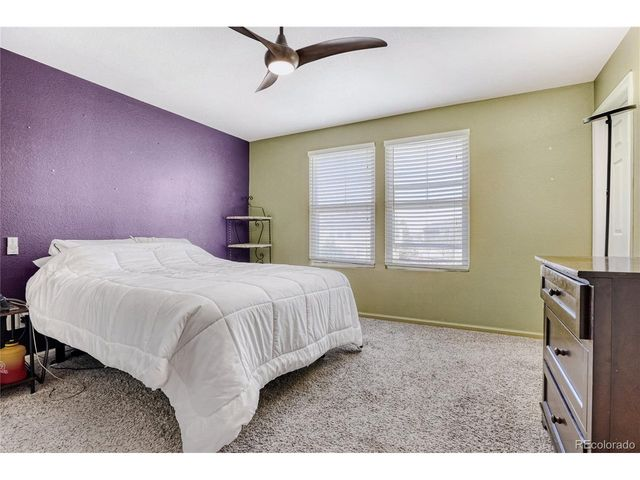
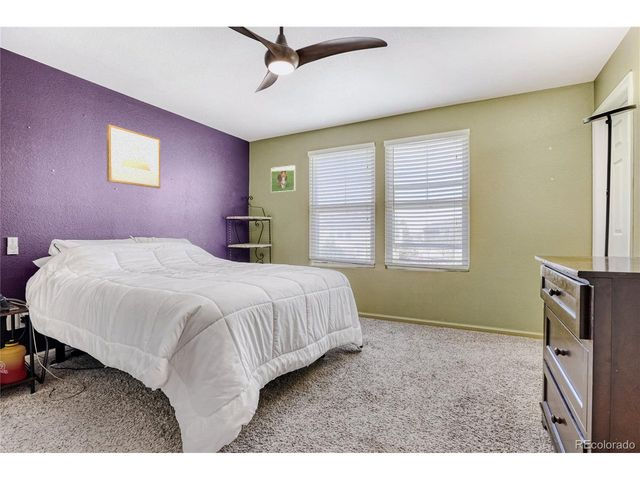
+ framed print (283, 179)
+ wall art (135, 158)
